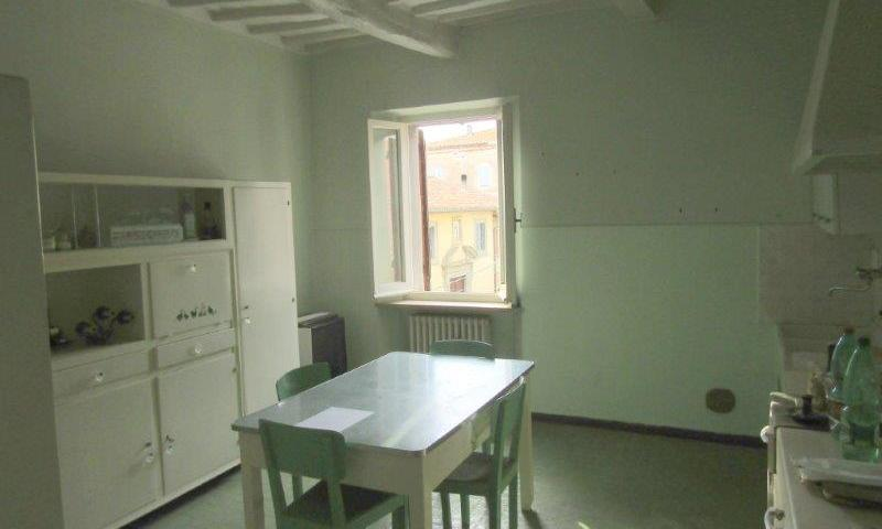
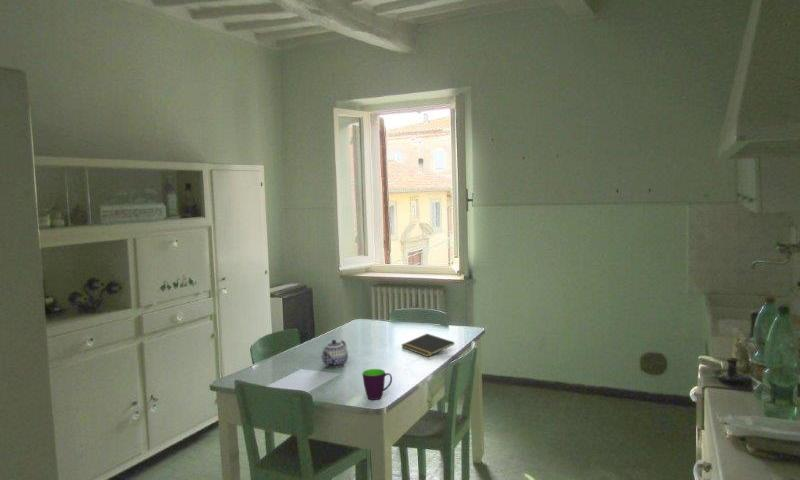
+ mug (377, 384)
+ notepad (427, 344)
+ teapot (334, 352)
